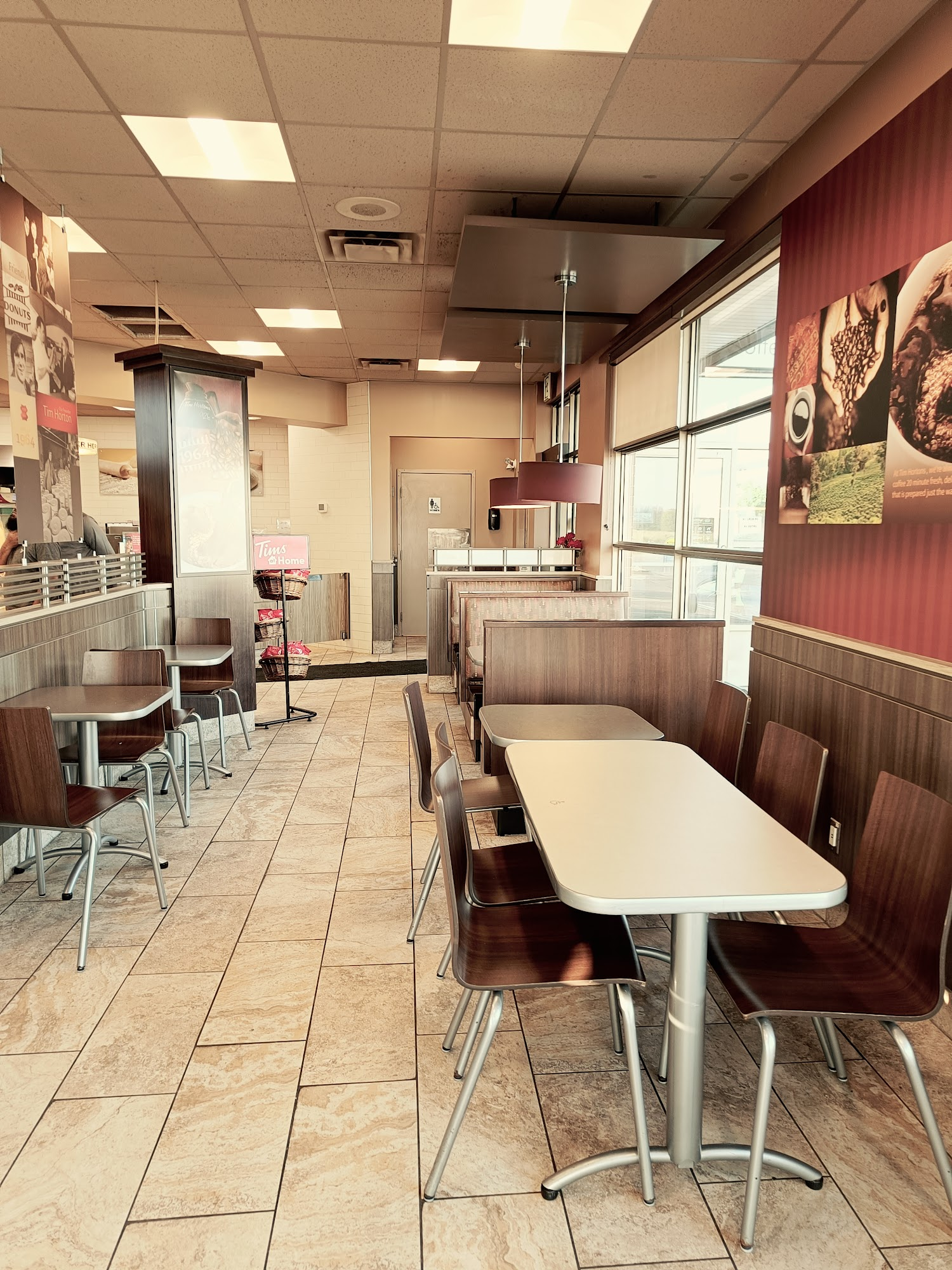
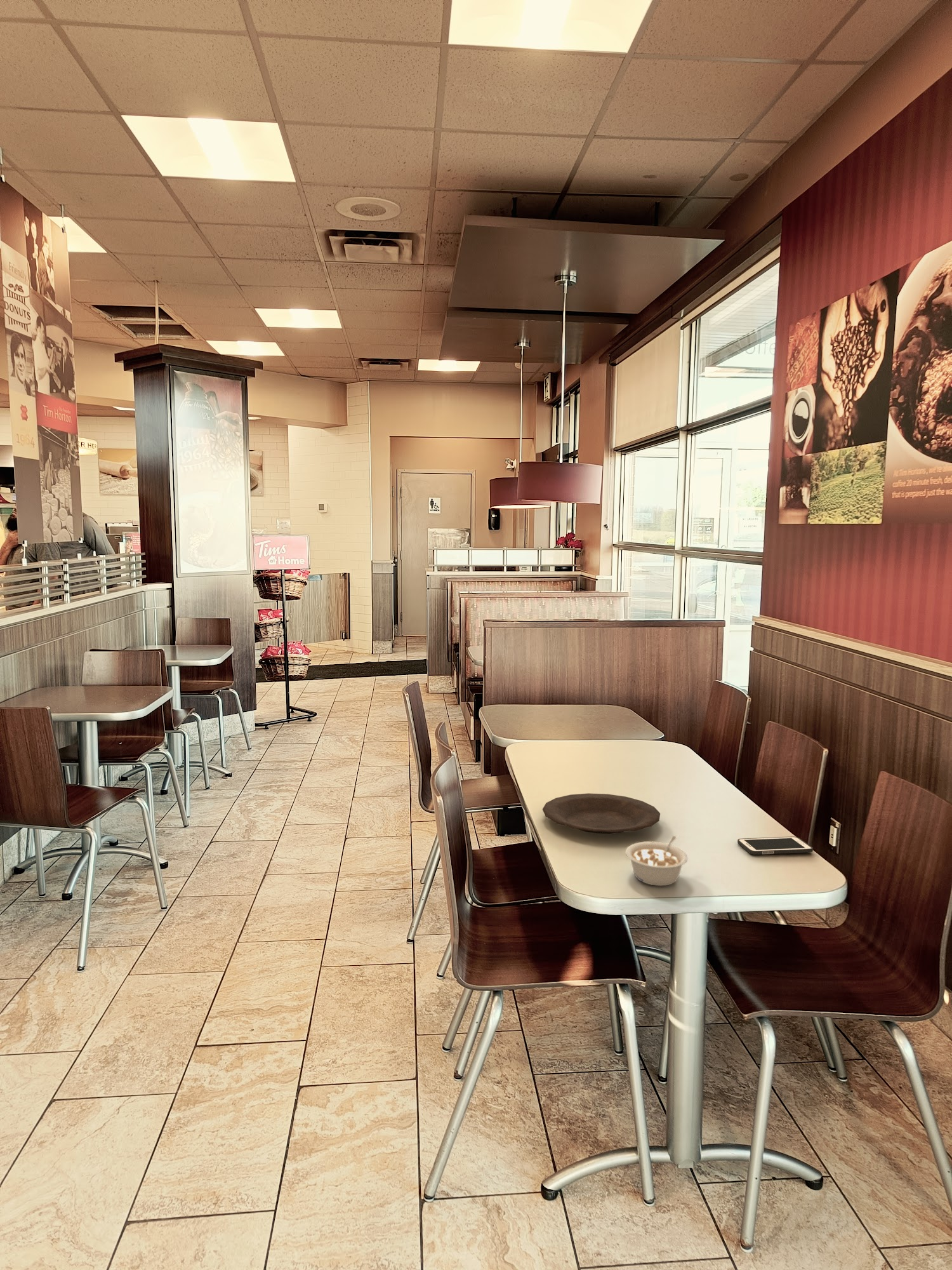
+ plate (600, 816)
+ legume (656, 862)
+ cell phone (774, 845)
